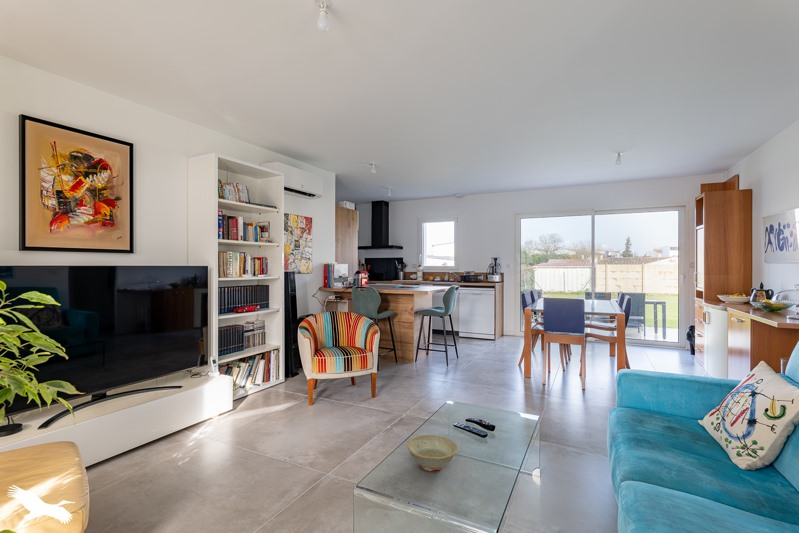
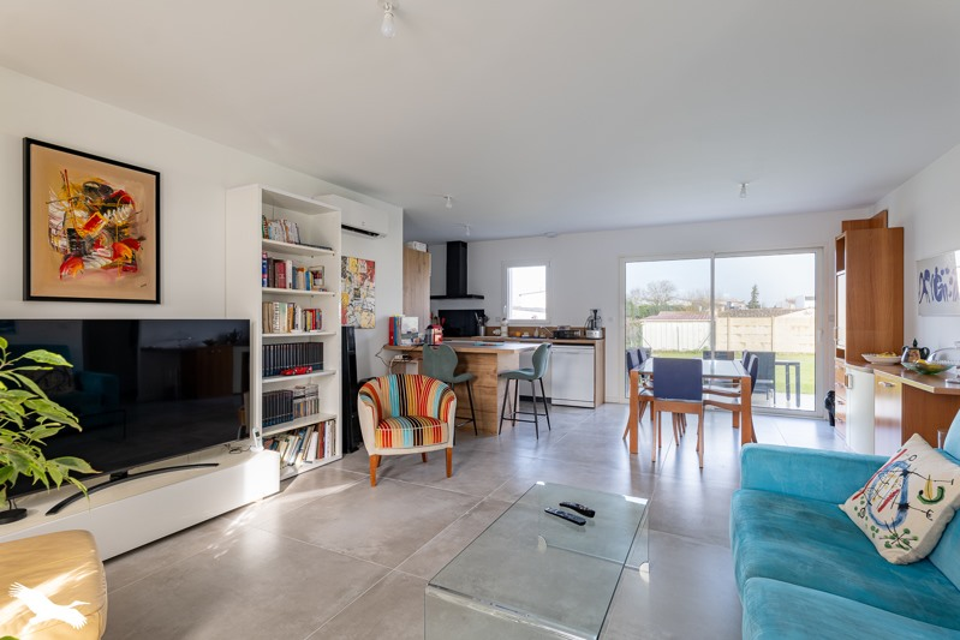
- dish (432, 455)
